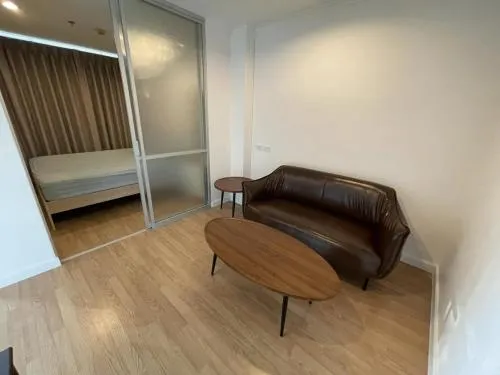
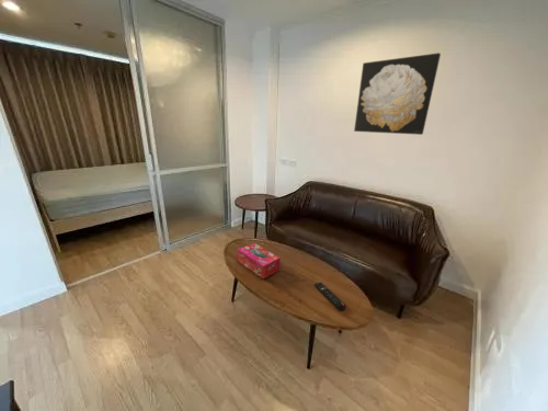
+ tissue box (258, 259)
+ wall art (391, 98)
+ remote control (329, 295)
